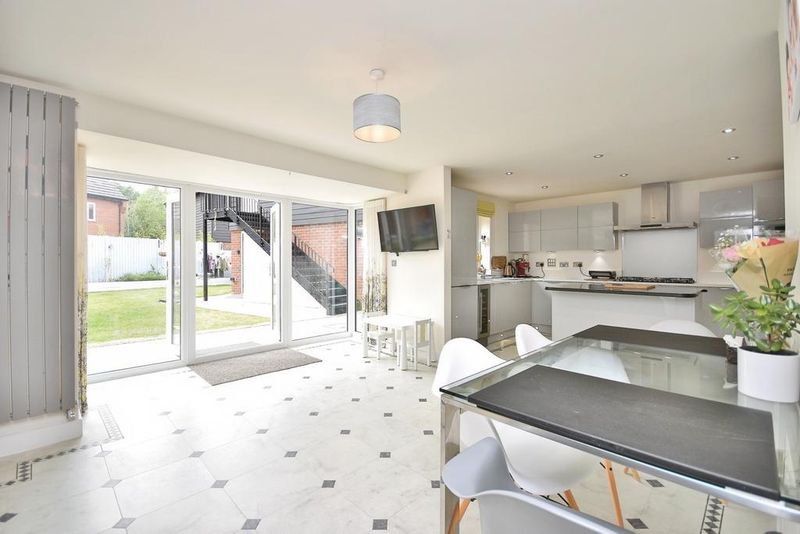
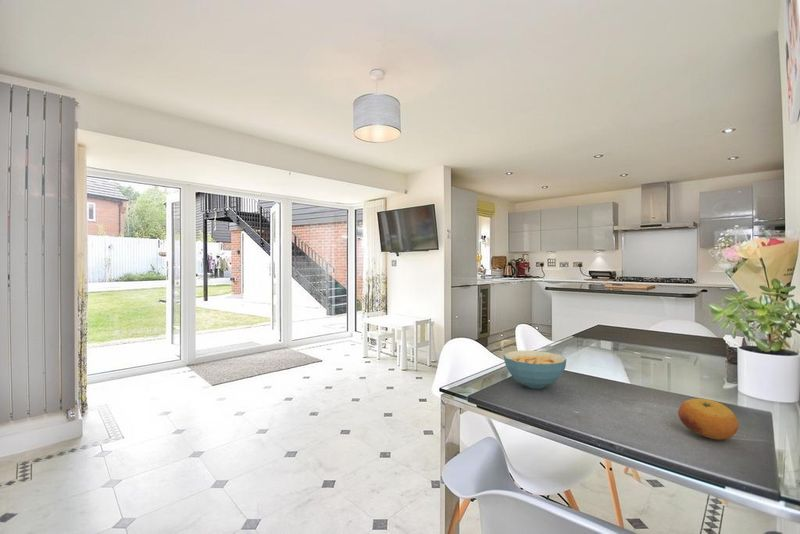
+ cereal bowl (534, 371)
+ fruit (707, 418)
